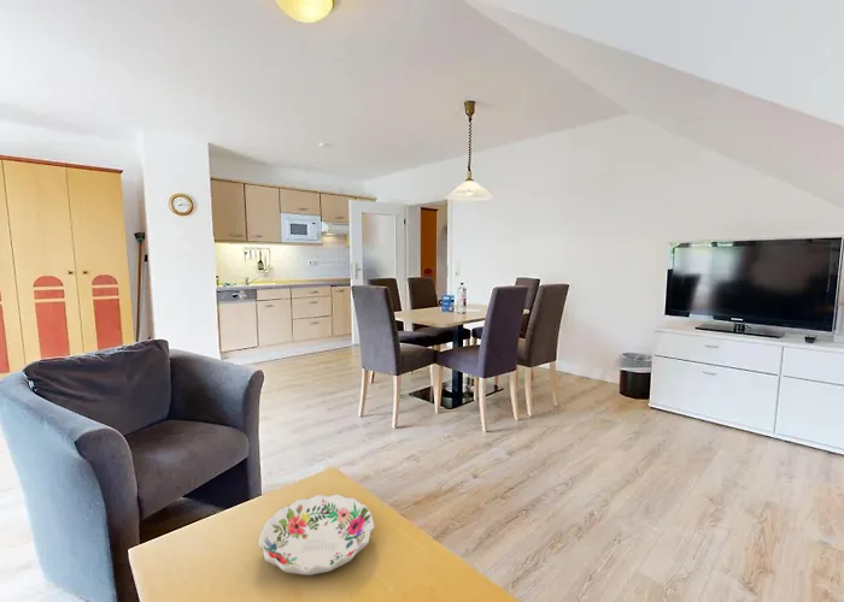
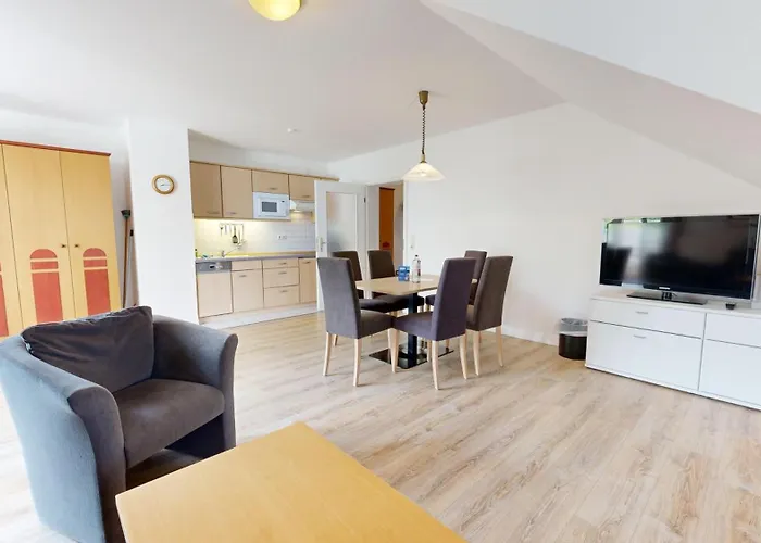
- decorative bowl (318, 537)
